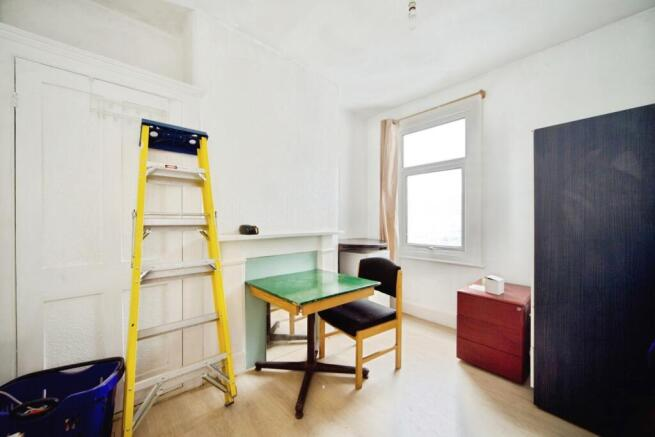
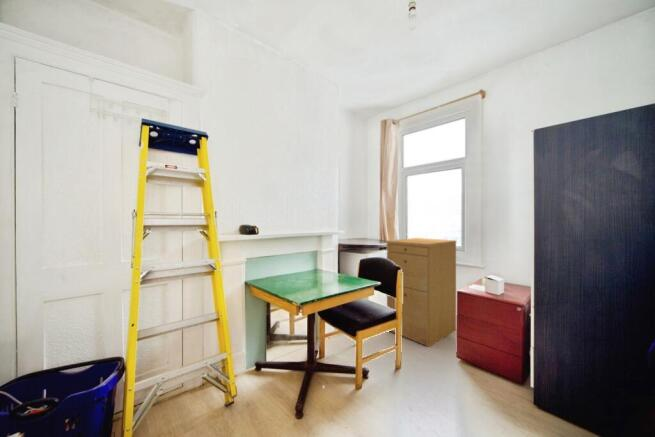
+ filing cabinet (421, 285)
